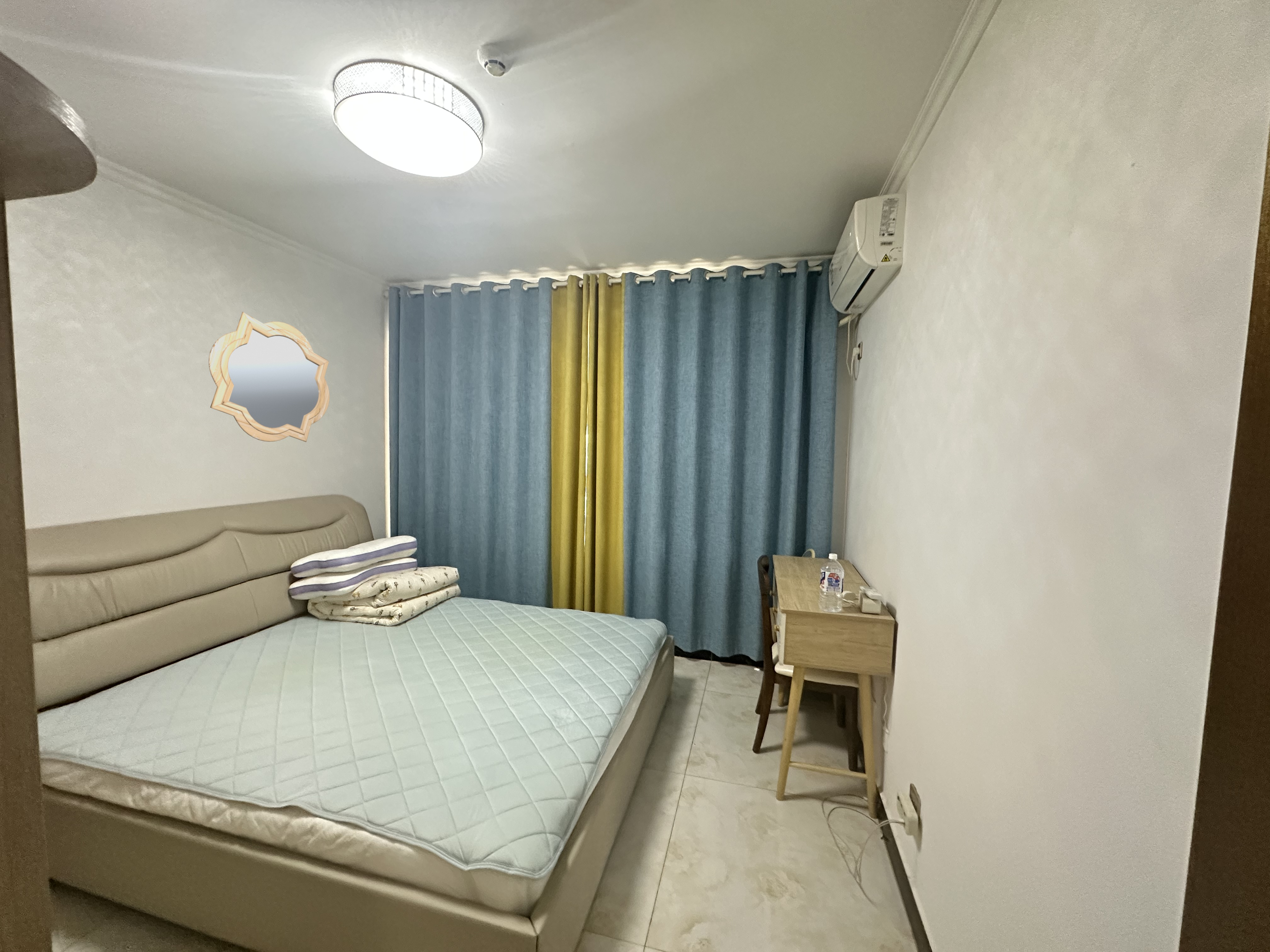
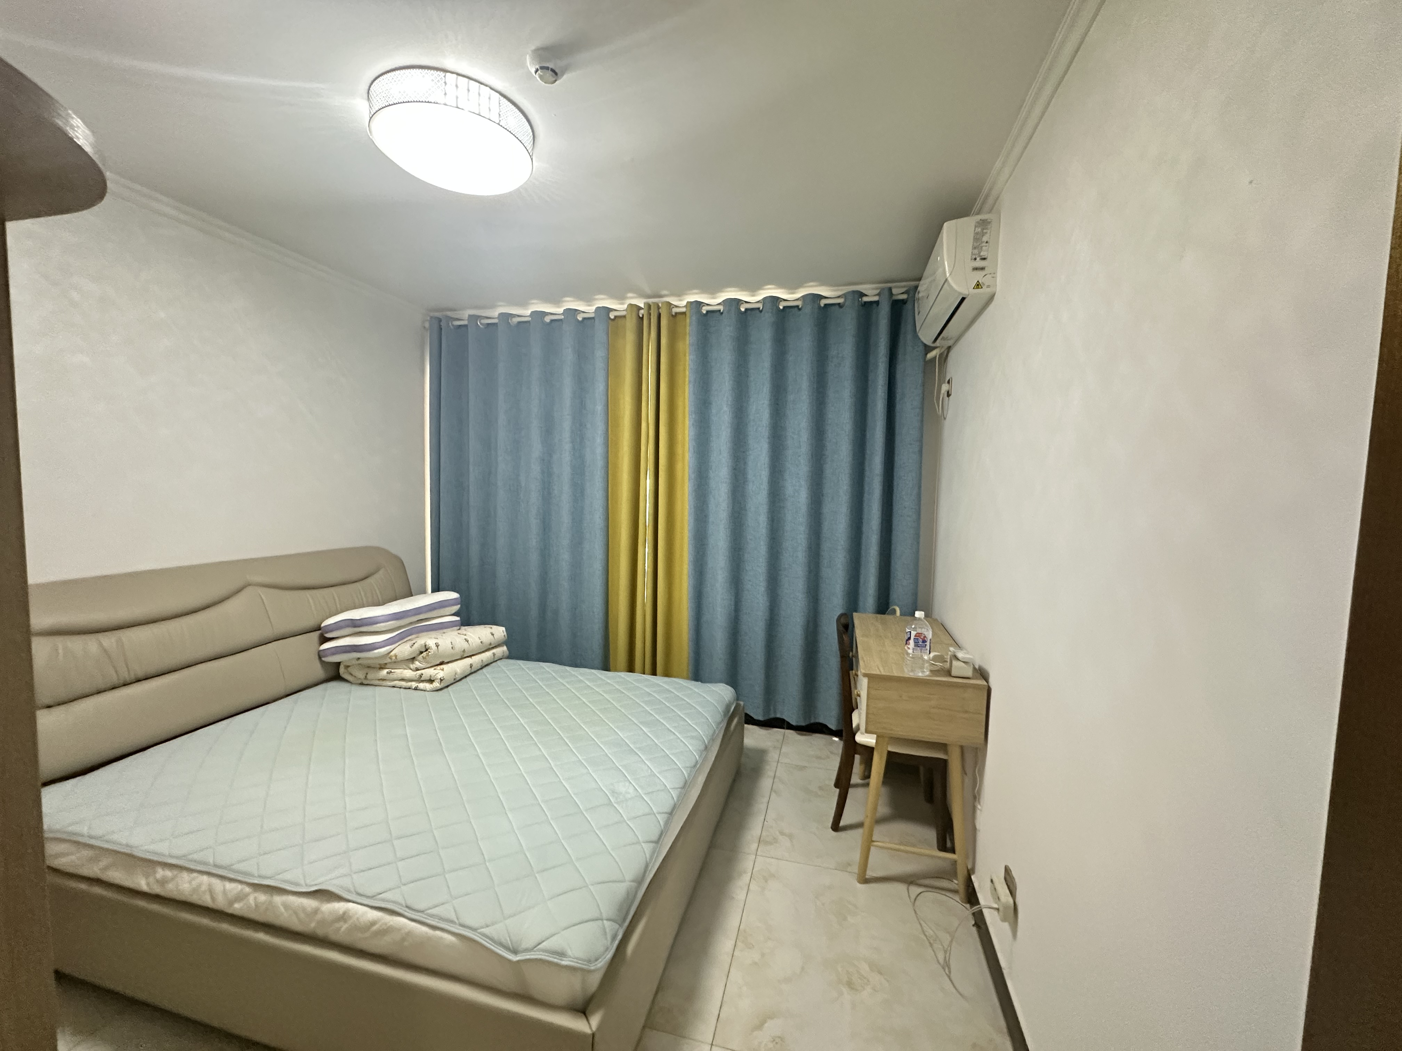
- mirror (277, 382)
